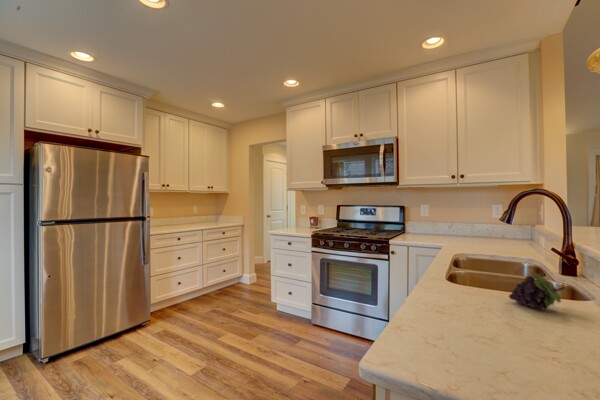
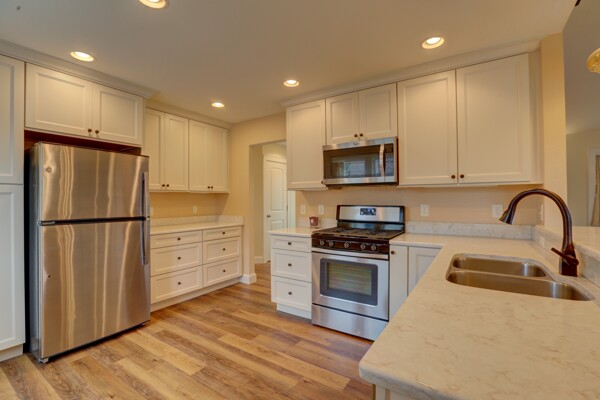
- fruit (535, 290)
